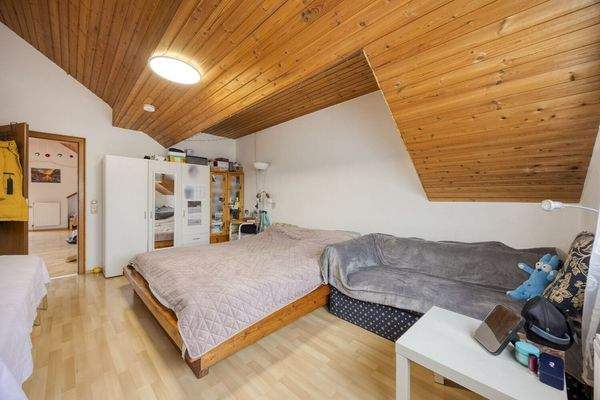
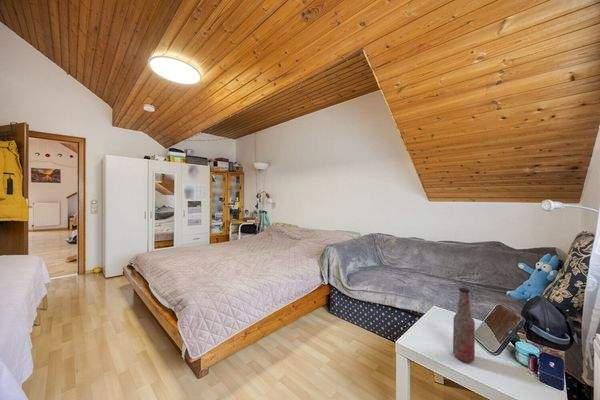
+ bottle (463, 323)
